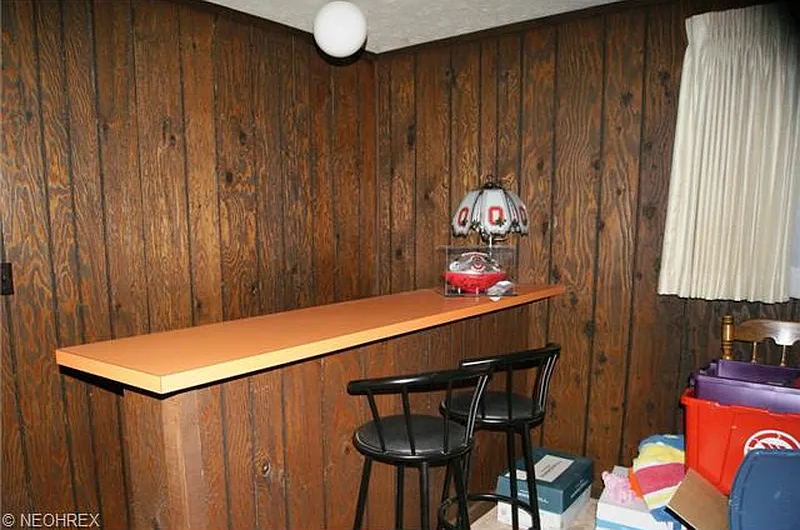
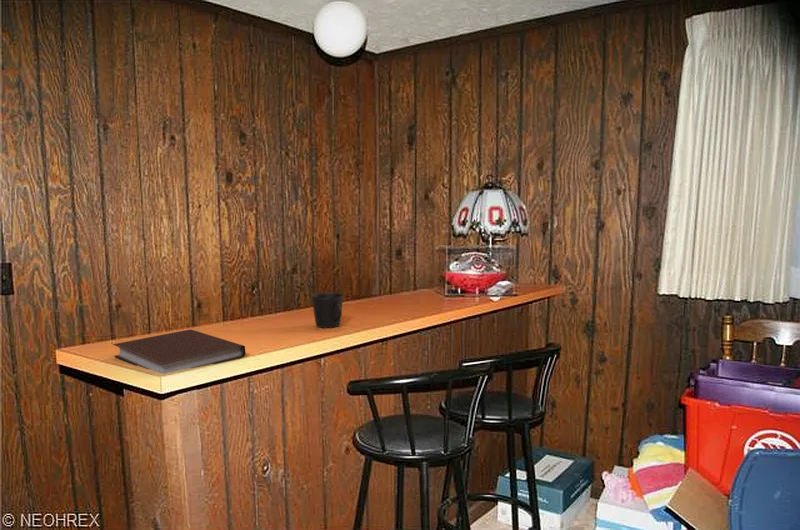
+ cup (330, 310)
+ notebook (179, 350)
